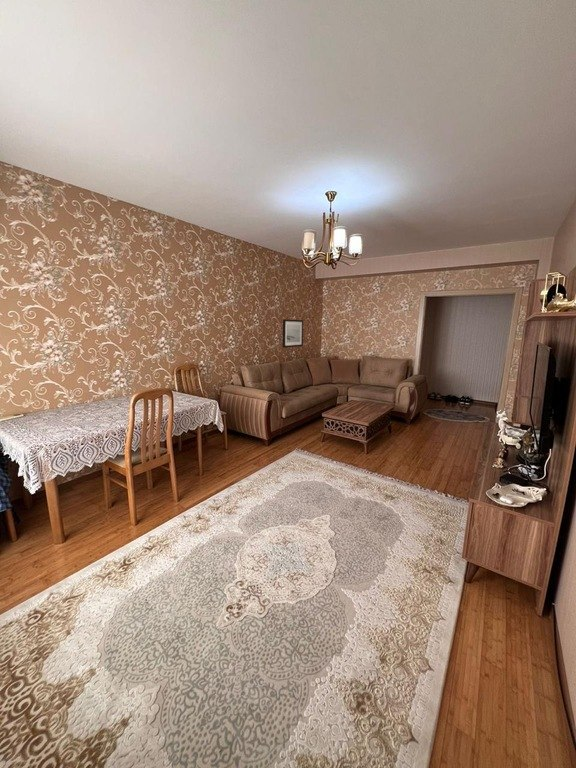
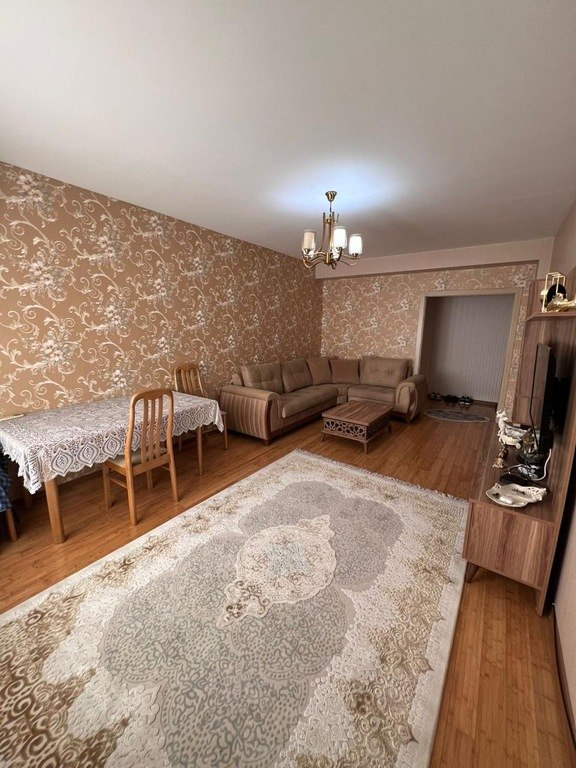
- wall art (293, 333)
